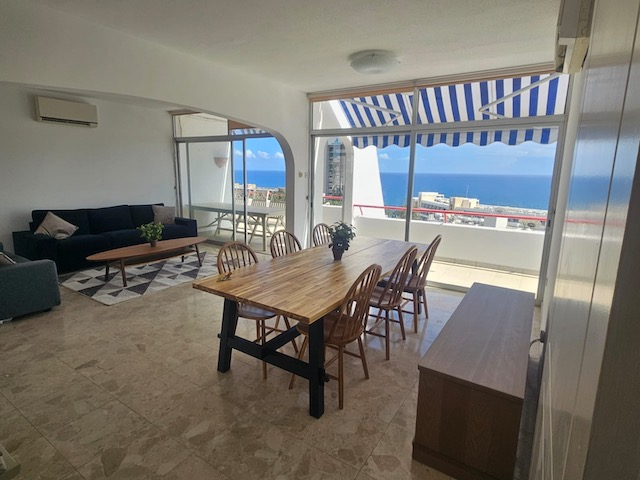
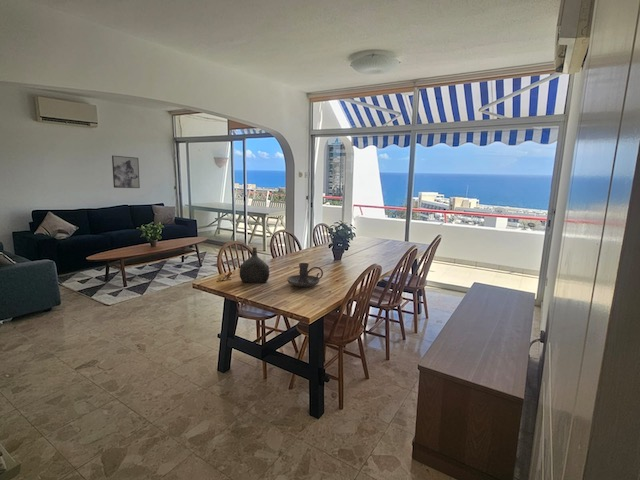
+ wall art (126, 172)
+ water jug (254, 264)
+ candle holder (306, 273)
